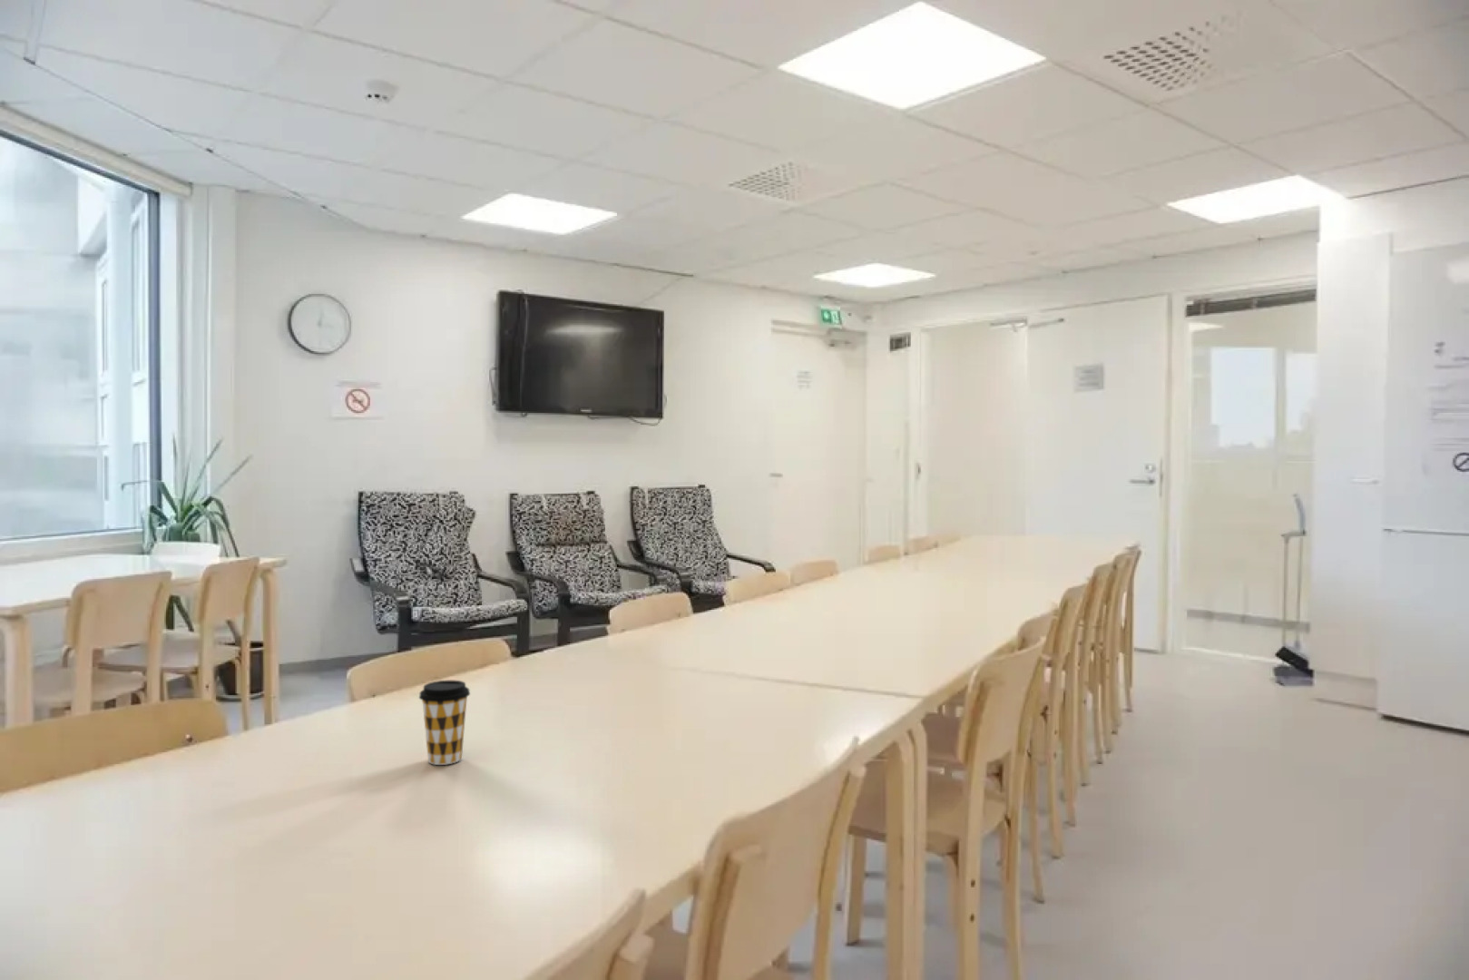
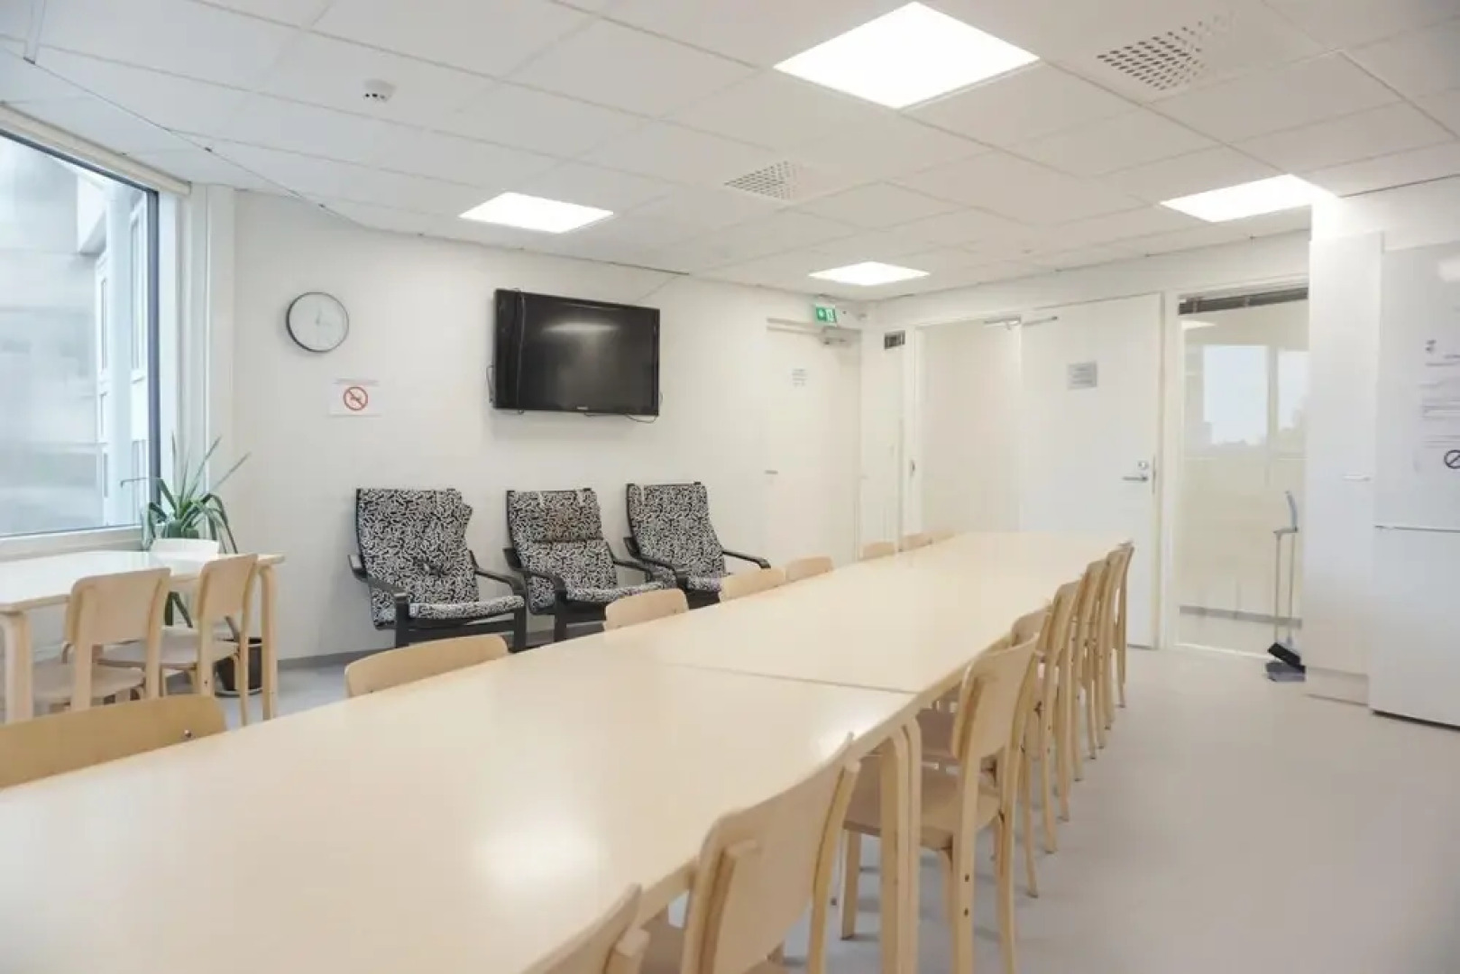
- coffee cup (444, 722)
